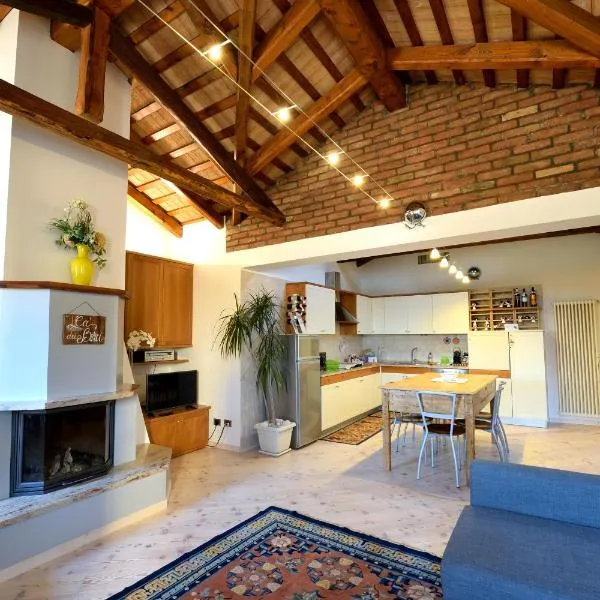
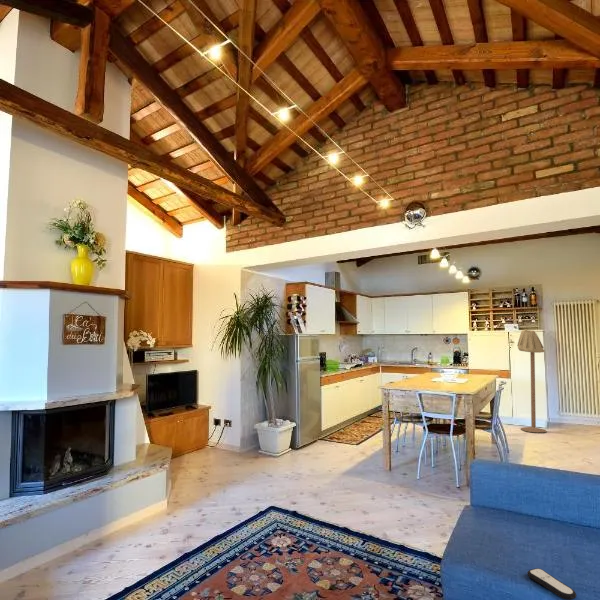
+ floor lamp (532, 378)
+ remote control (551, 583)
